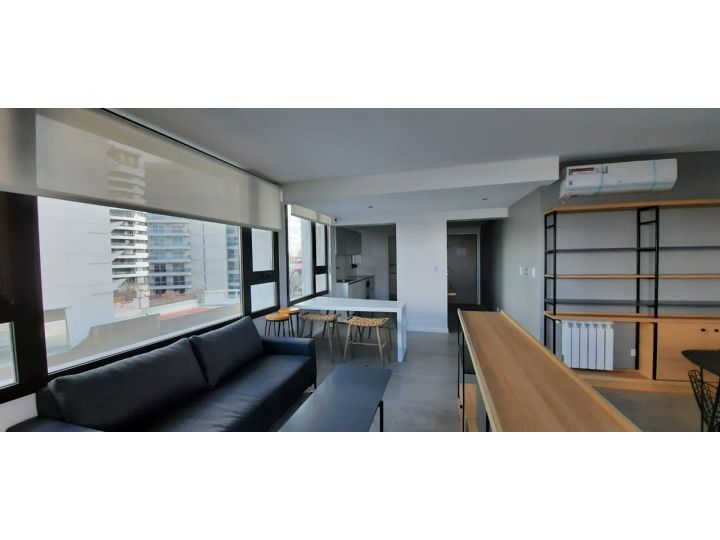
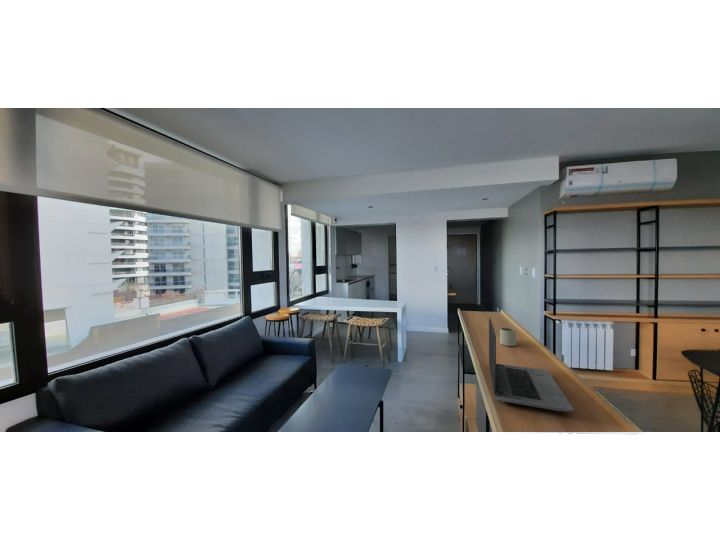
+ mug (507, 335)
+ laptop computer (523, 367)
